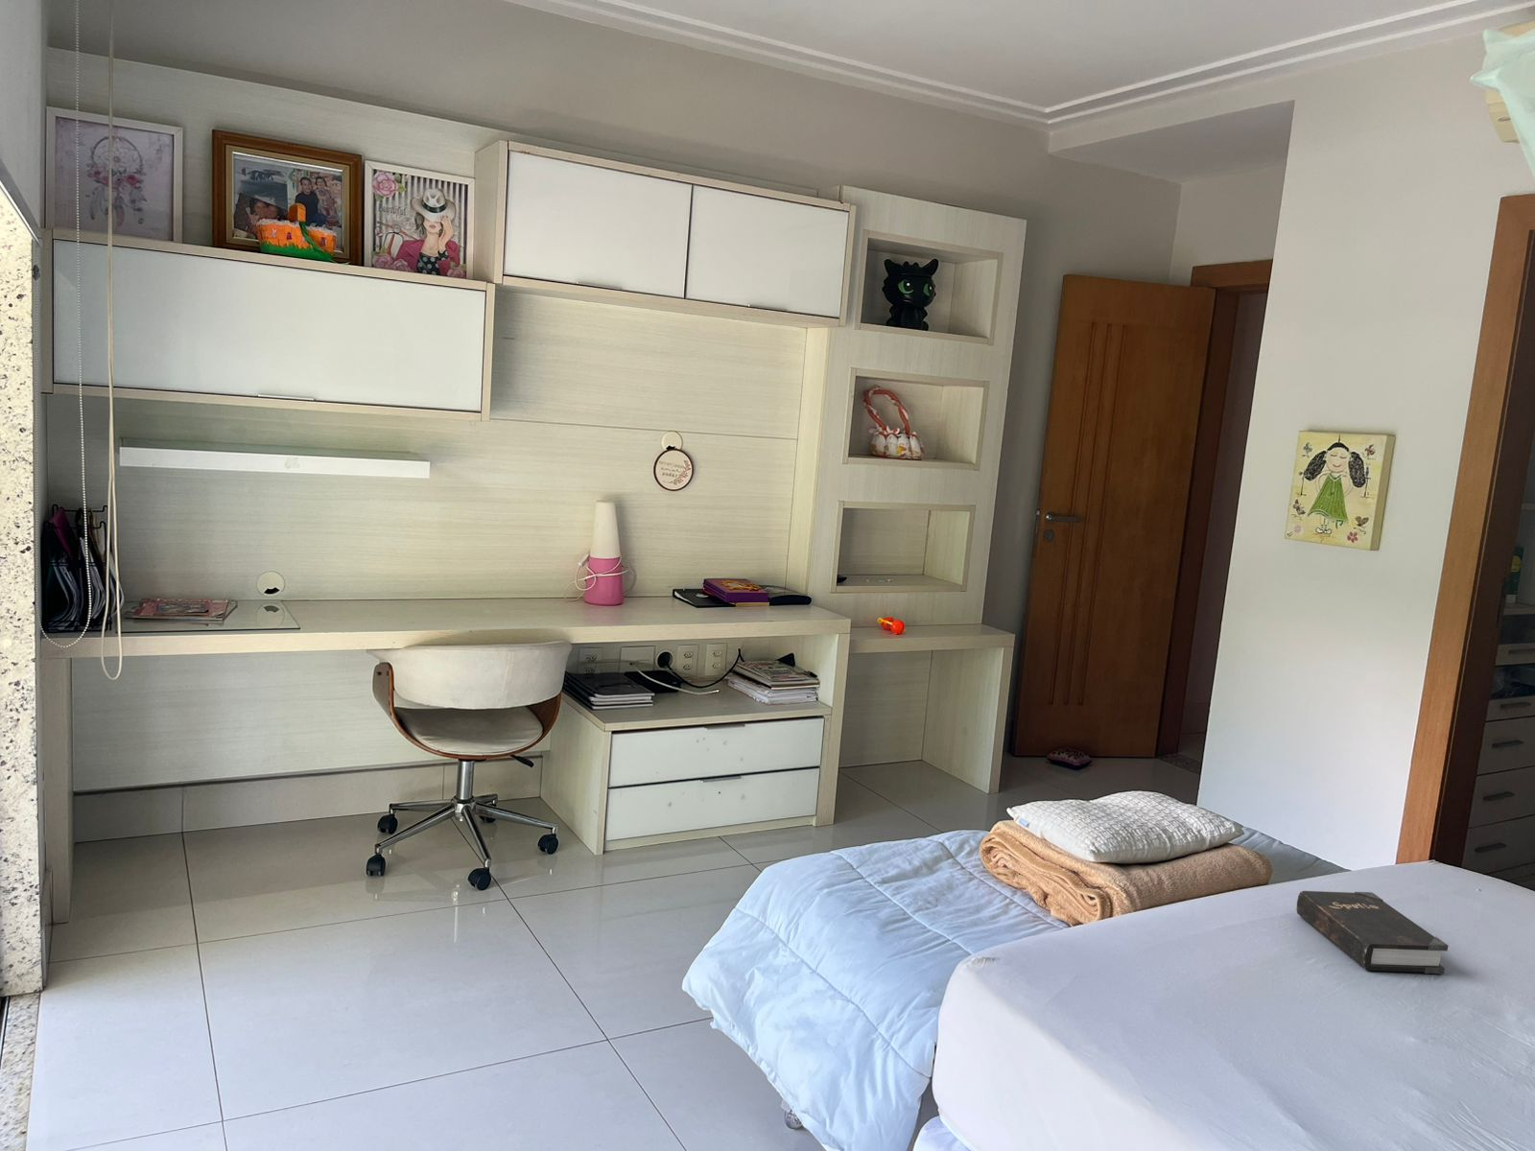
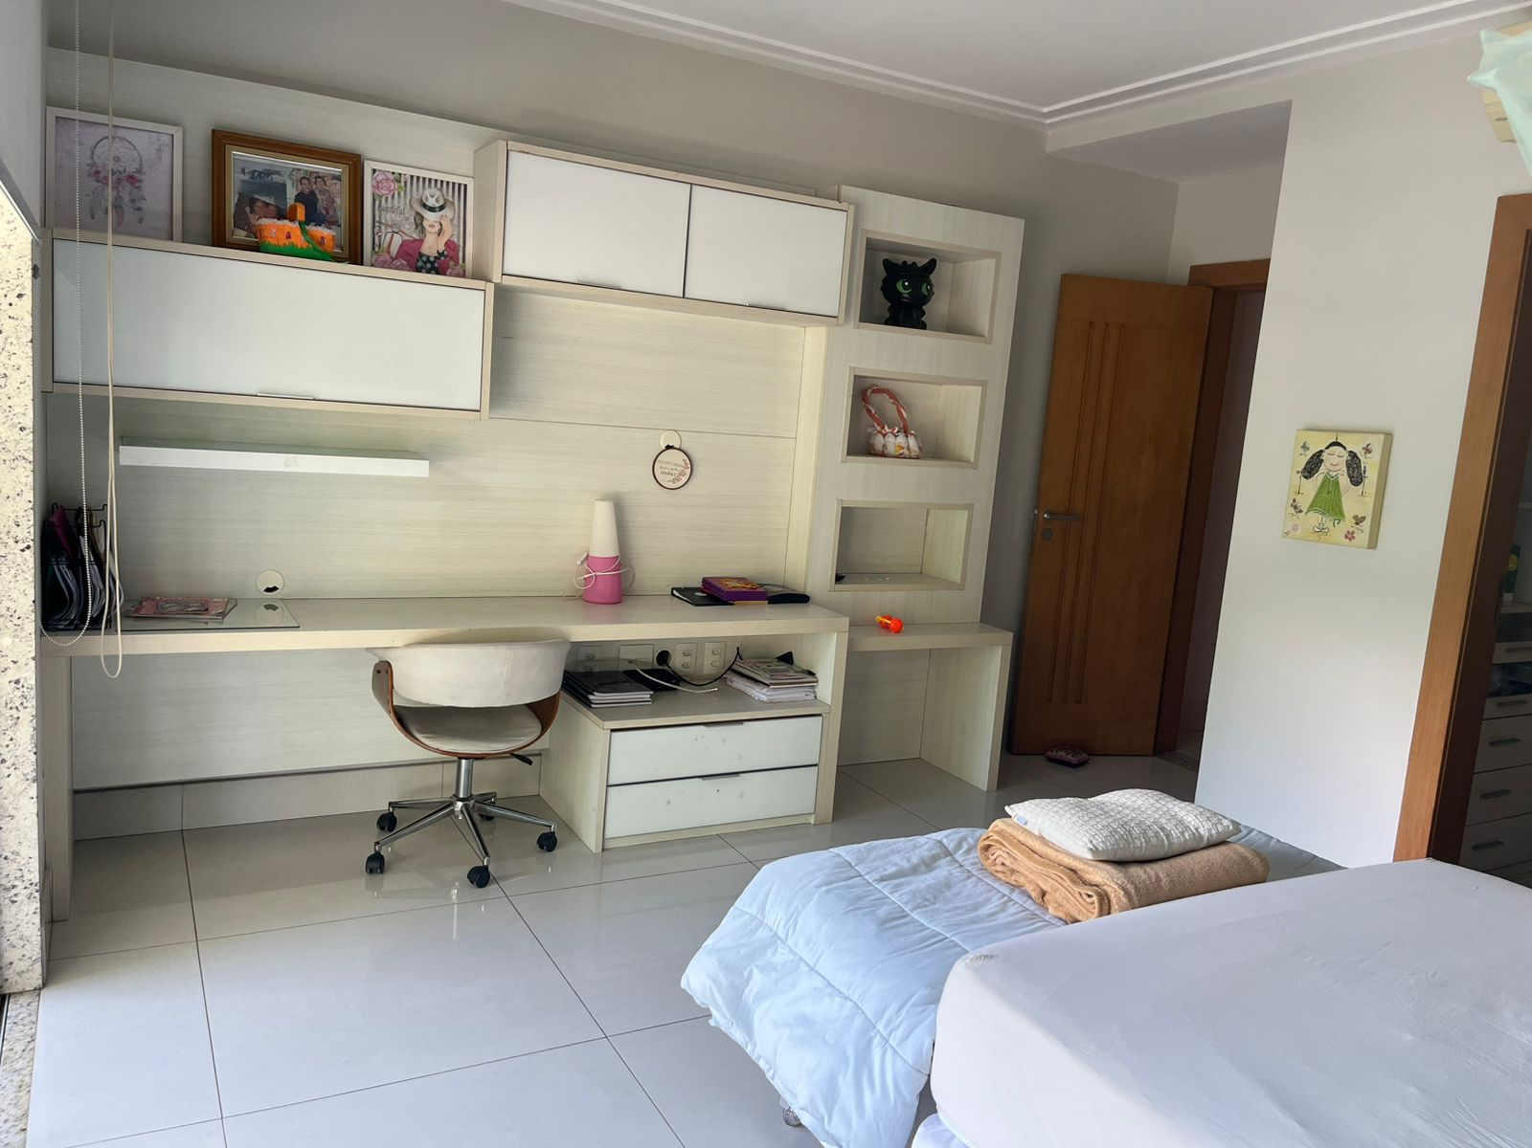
- hardback book (1367, 929)
